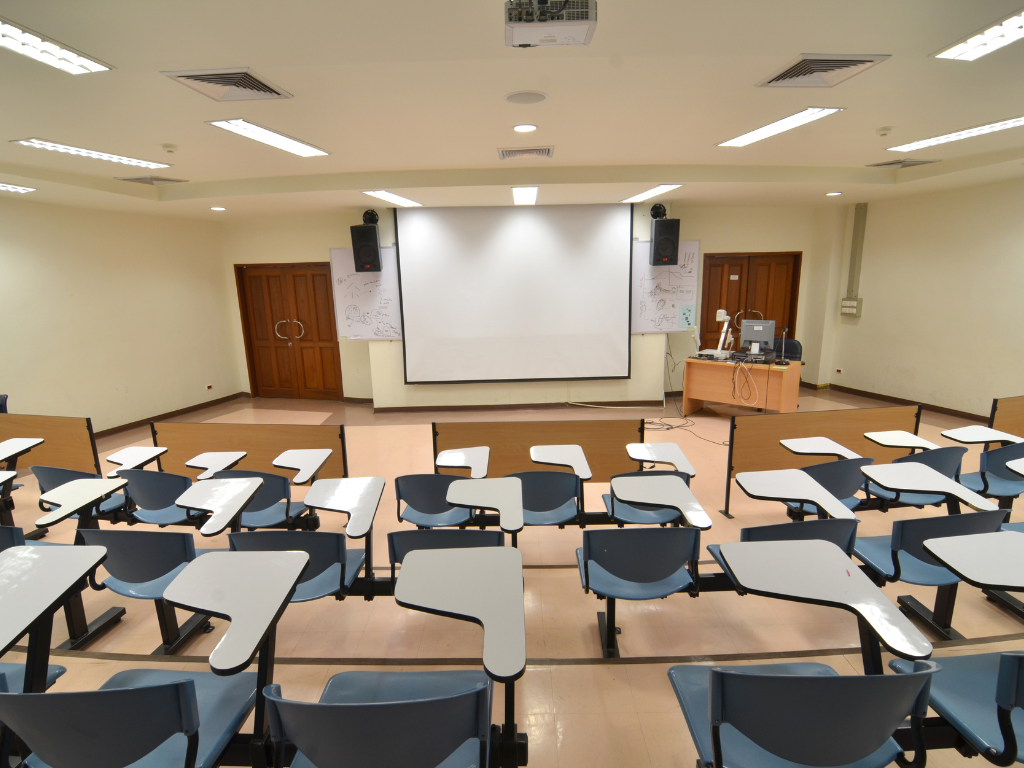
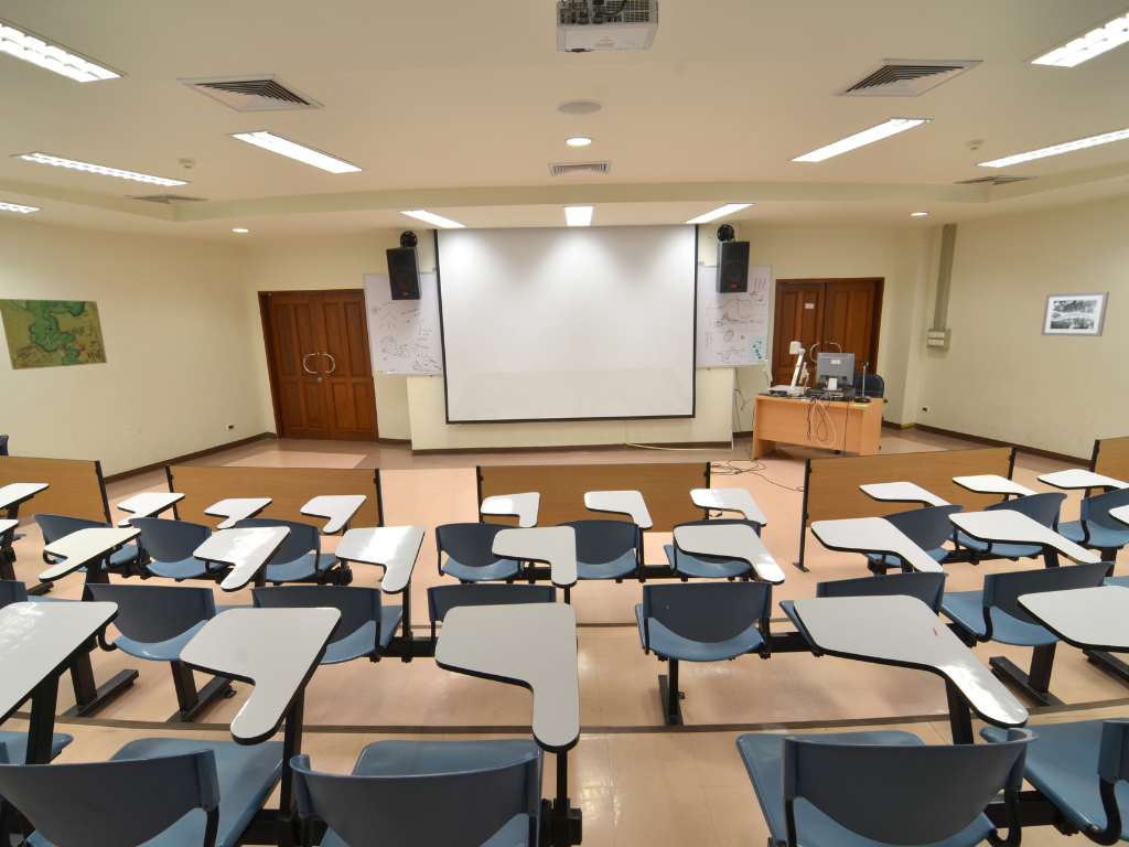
+ wall art (1073, 314)
+ map (57, 333)
